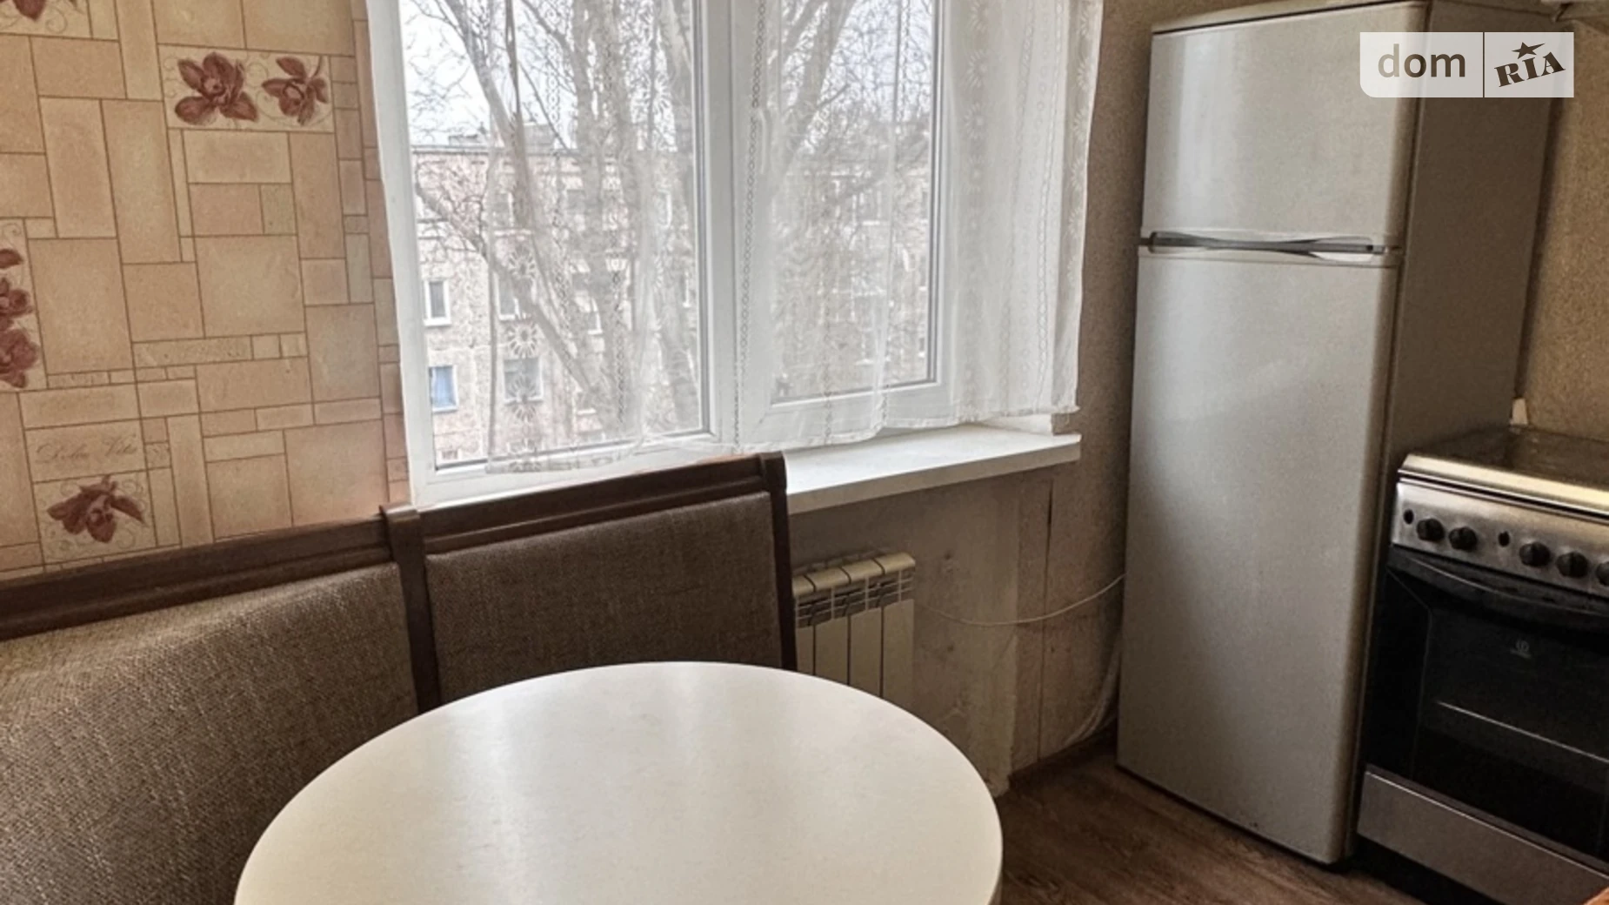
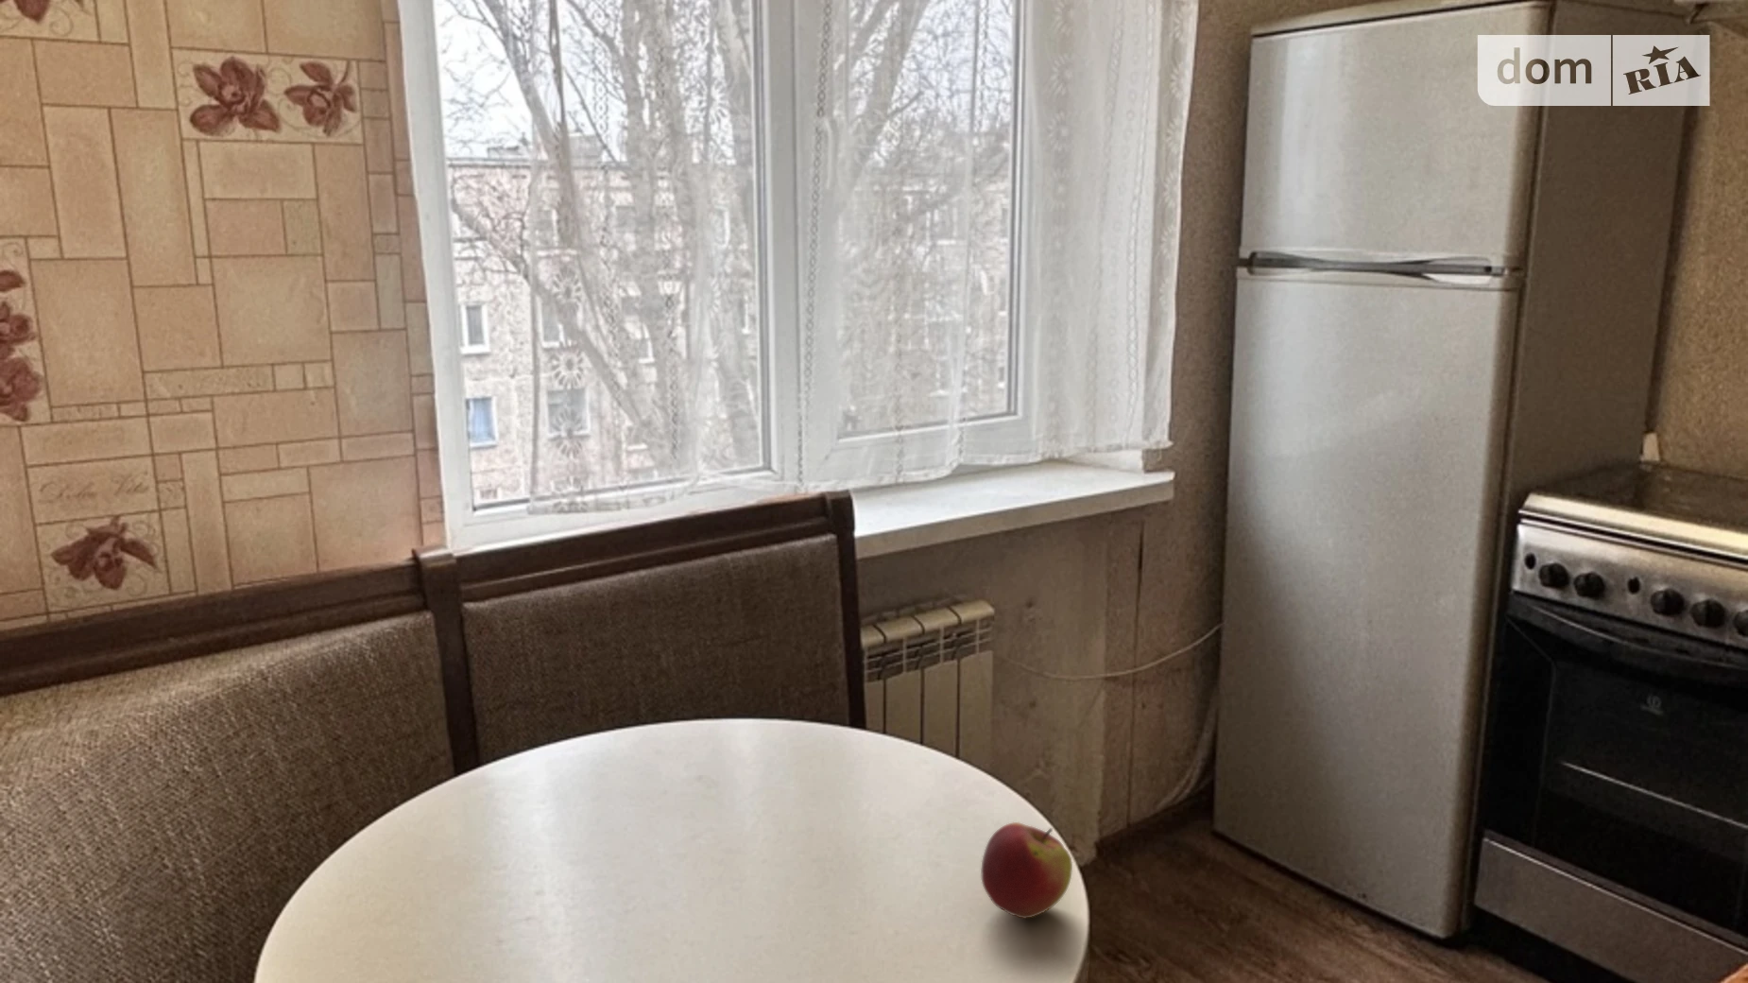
+ apple (1026, 869)
